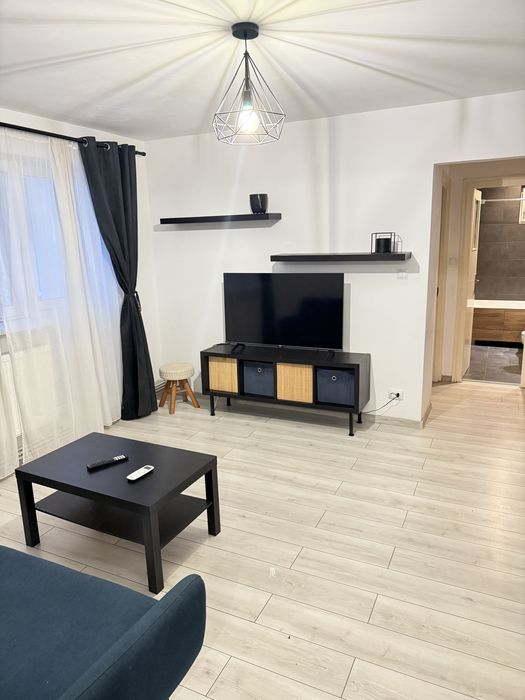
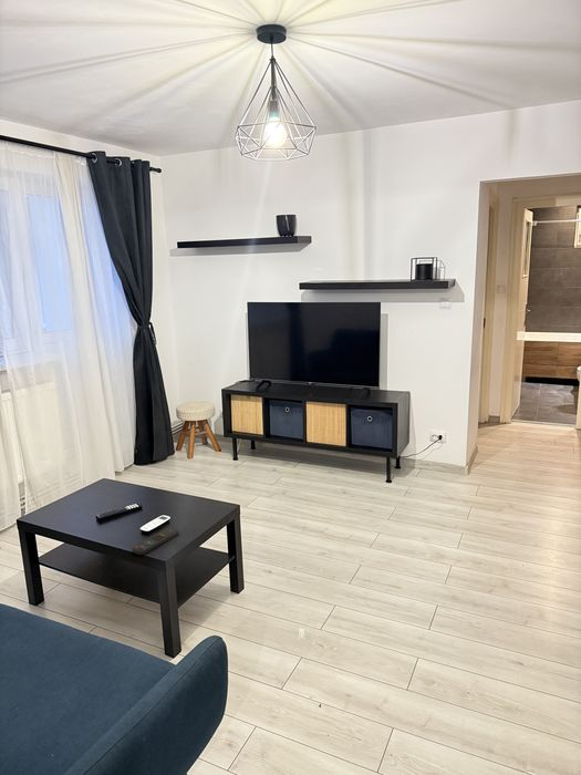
+ remote control (156, 540)
